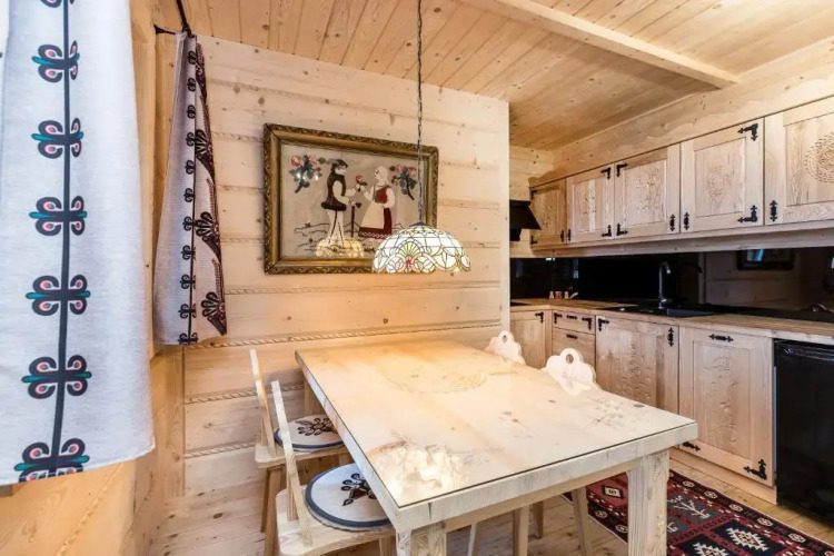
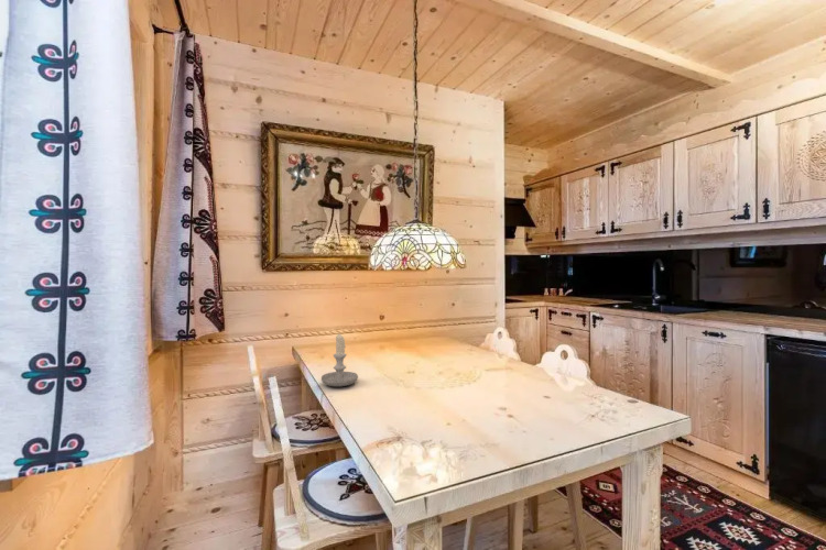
+ candle (339, 358)
